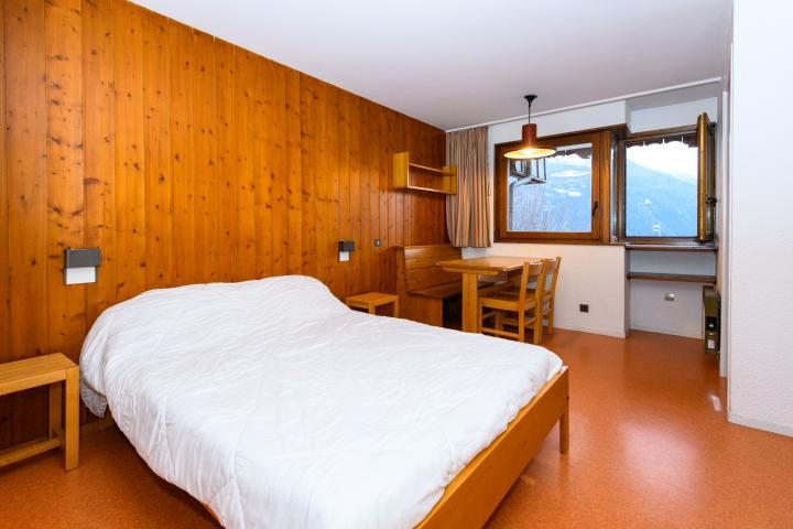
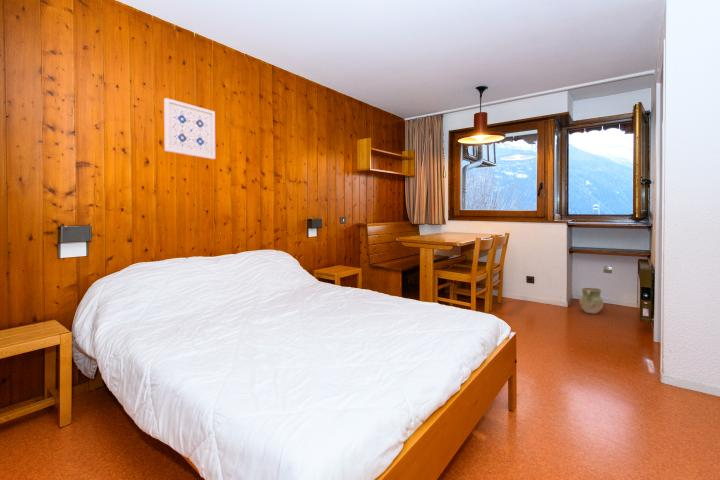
+ wall art (191, 130)
+ ceramic jug (591, 300)
